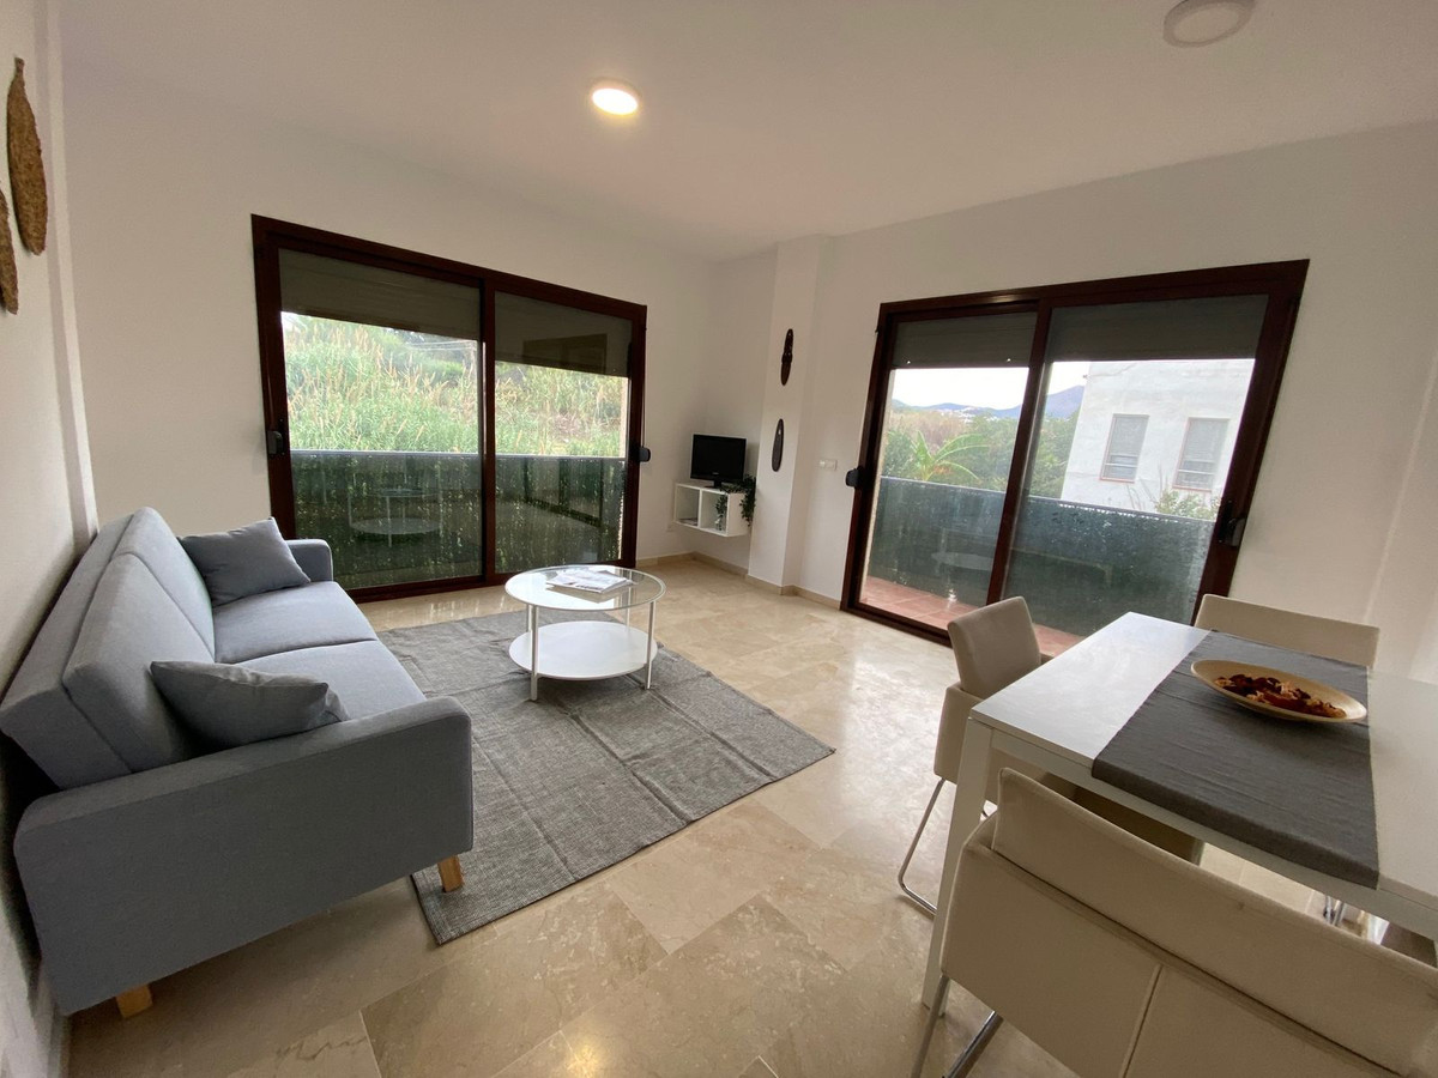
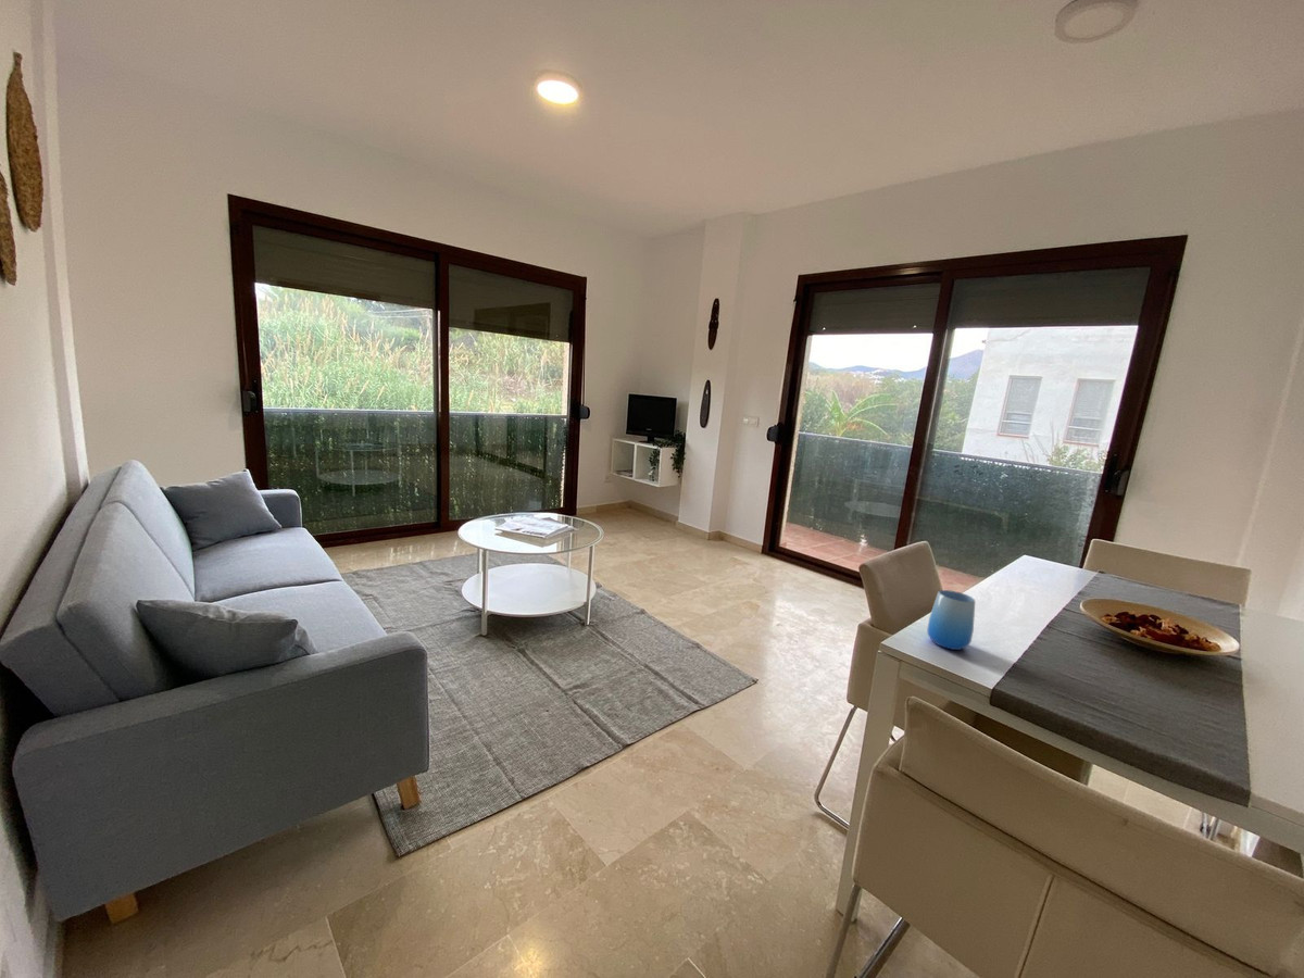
+ cup (951, 619)
